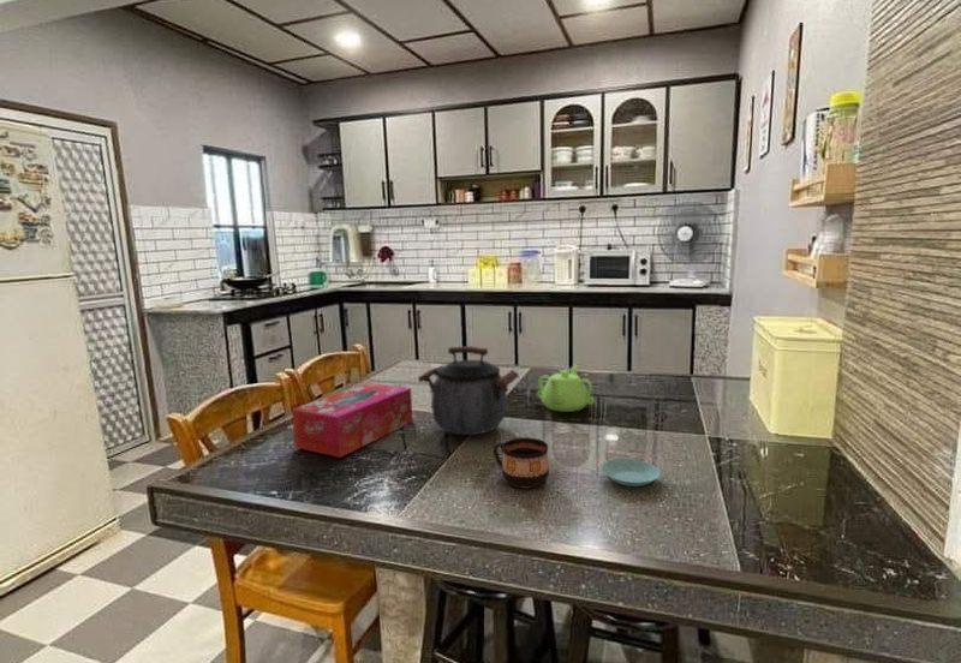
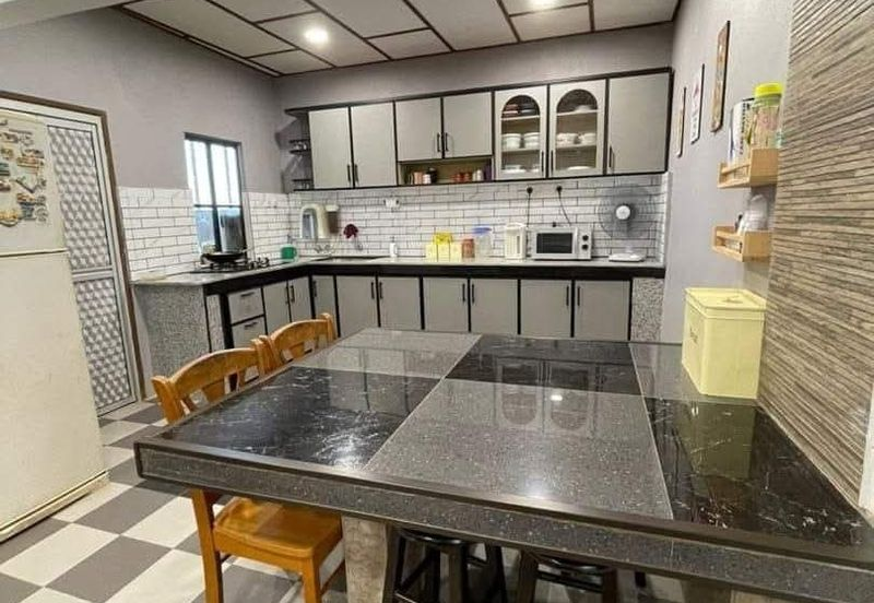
- teapot (565, 388)
- tissue box (356, 416)
- cup (524, 461)
- kettle (468, 389)
- saucer (629, 474)
